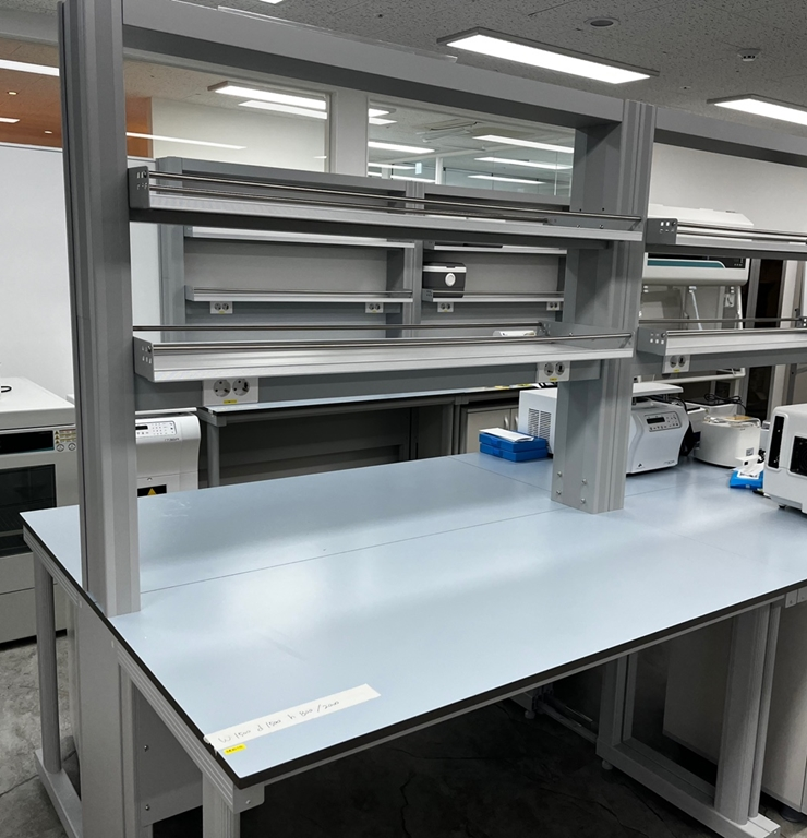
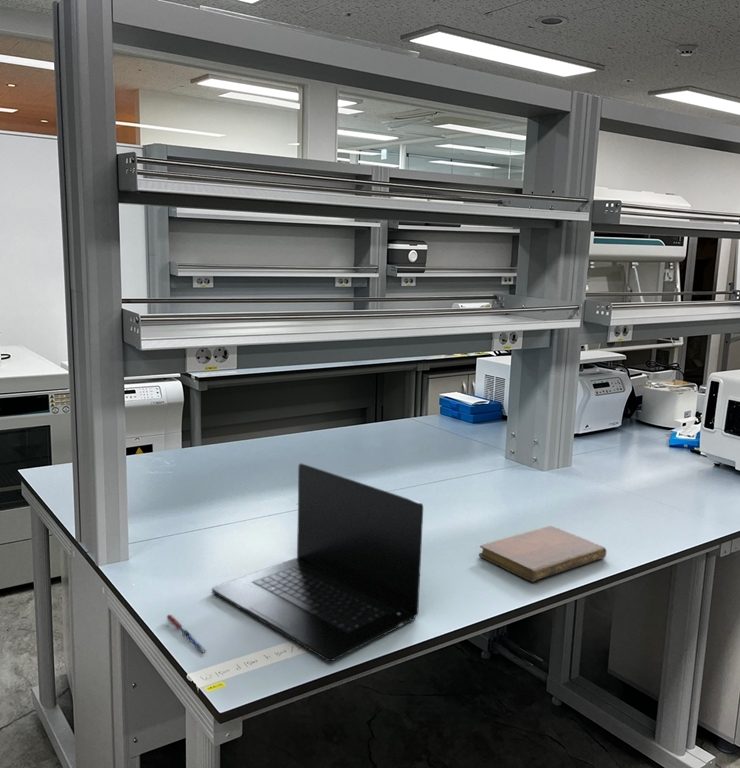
+ laptop (312, 550)
+ pen (185, 632)
+ notebook (542, 551)
